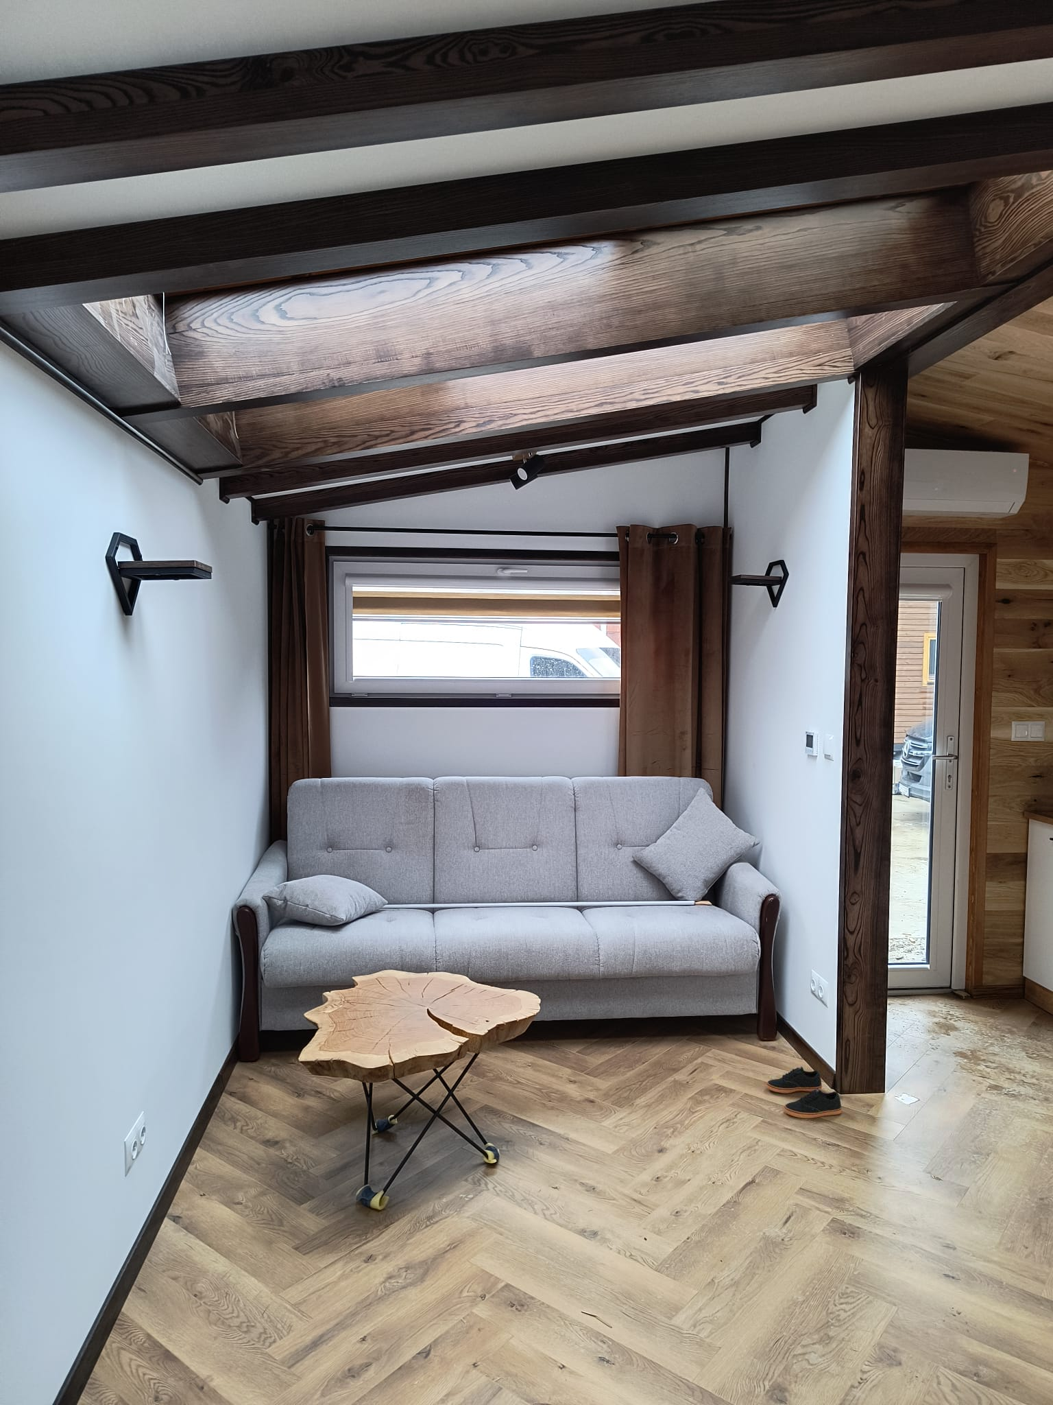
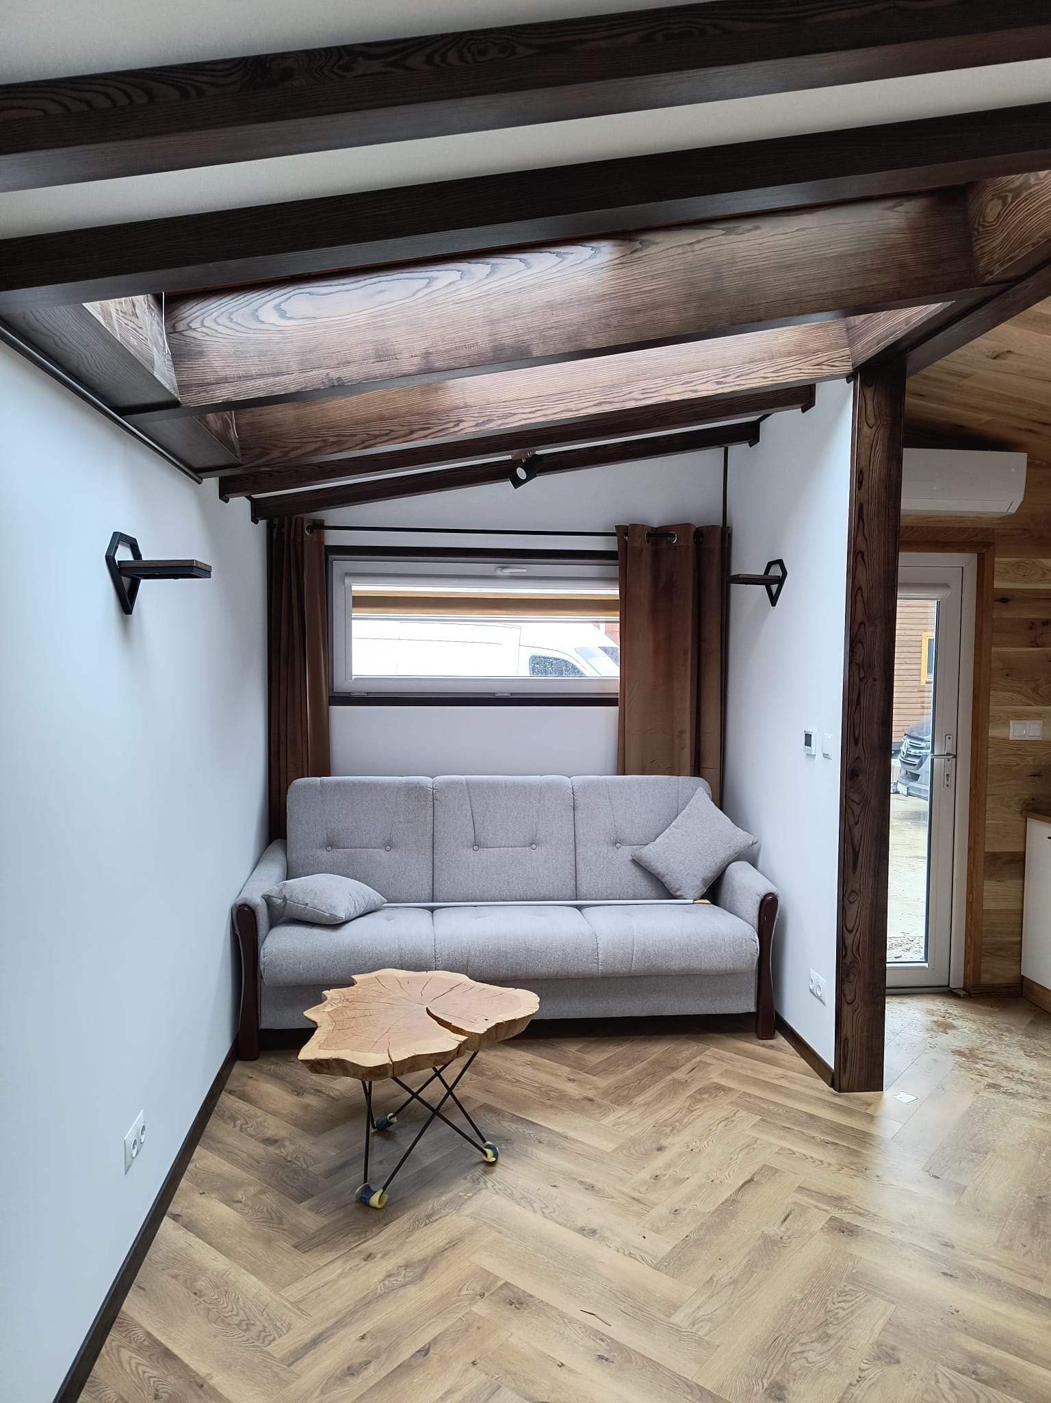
- shoes (803, 1089)
